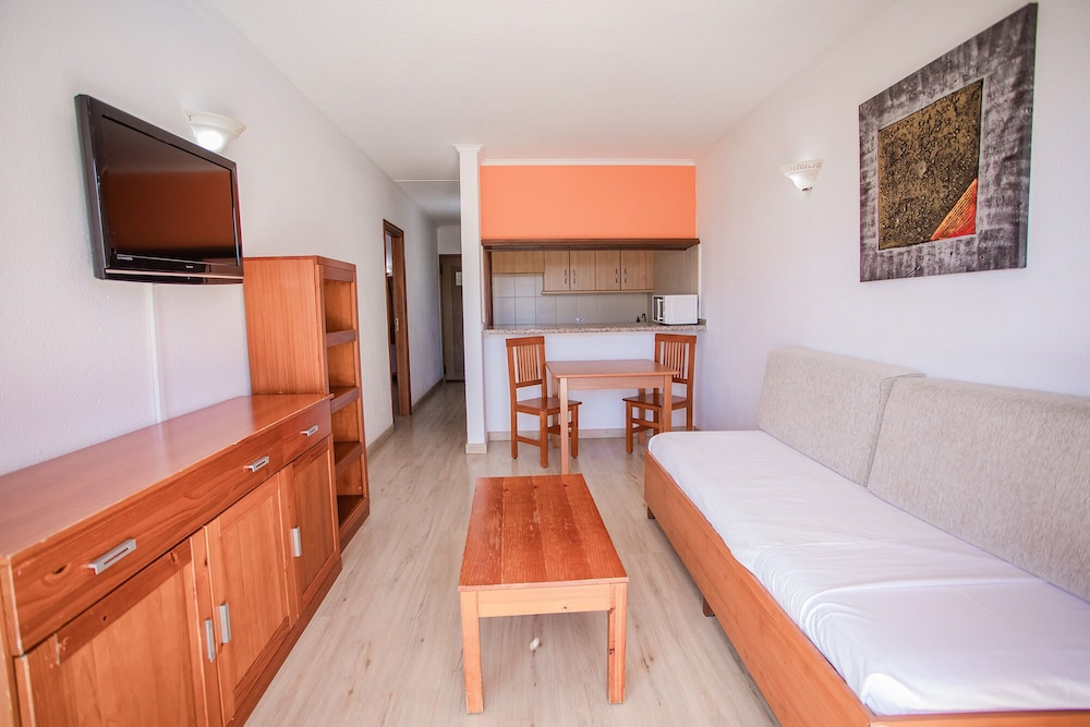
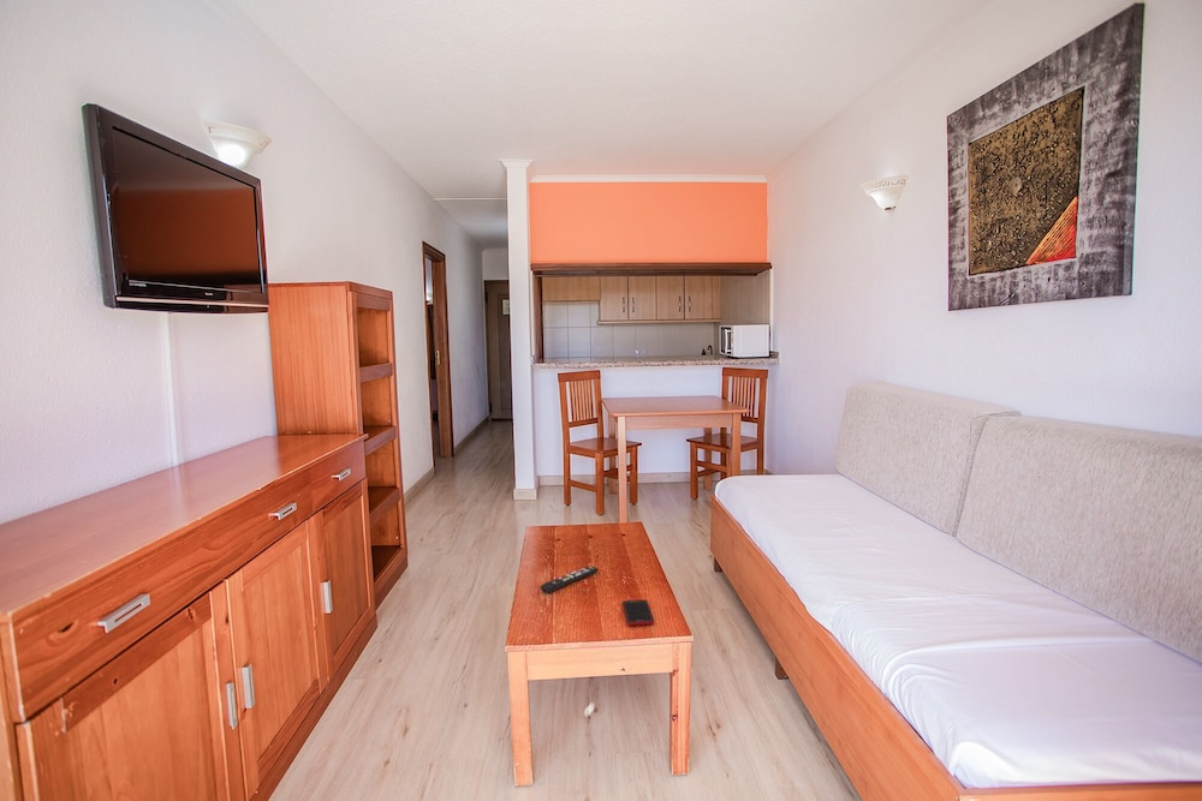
+ cell phone (637, 611)
+ remote control (570, 578)
